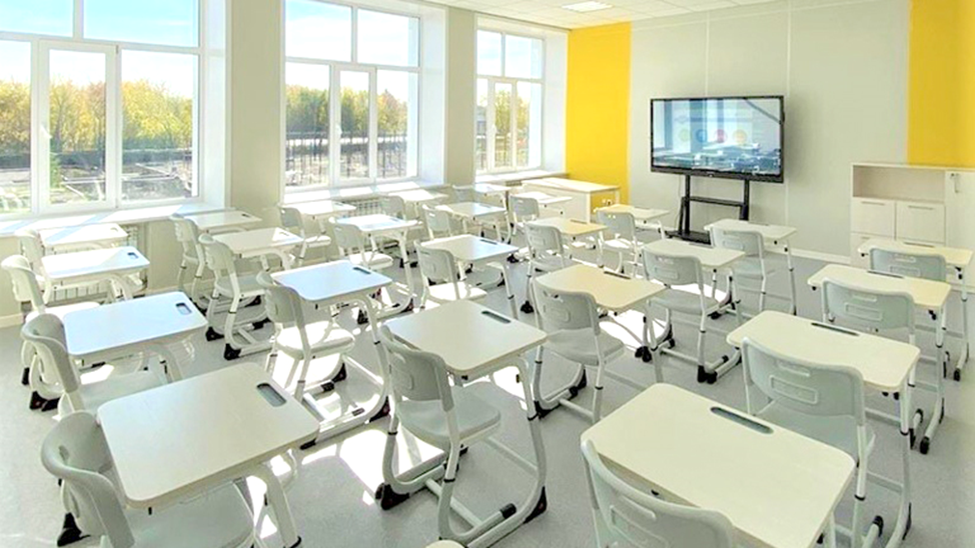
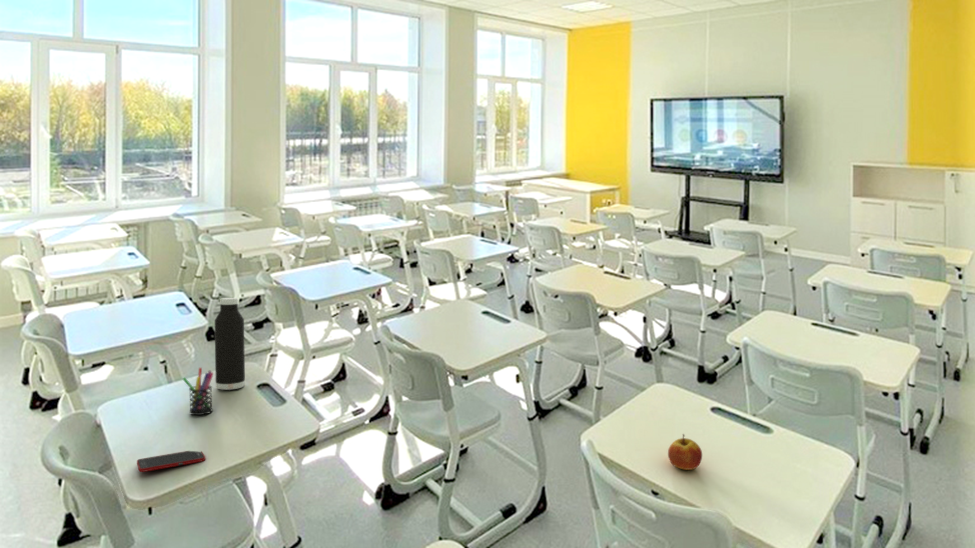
+ cell phone (171, 460)
+ water bottle (229, 342)
+ pen holder (198, 390)
+ apple (685, 451)
